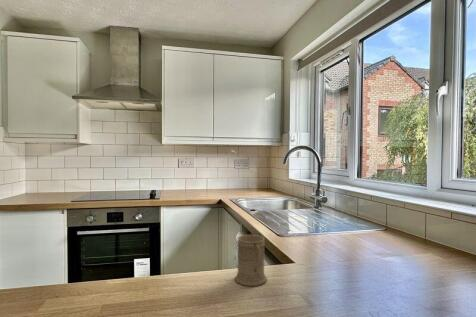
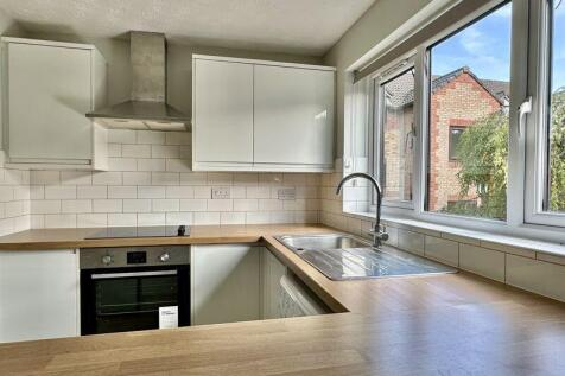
- mug (252, 260)
